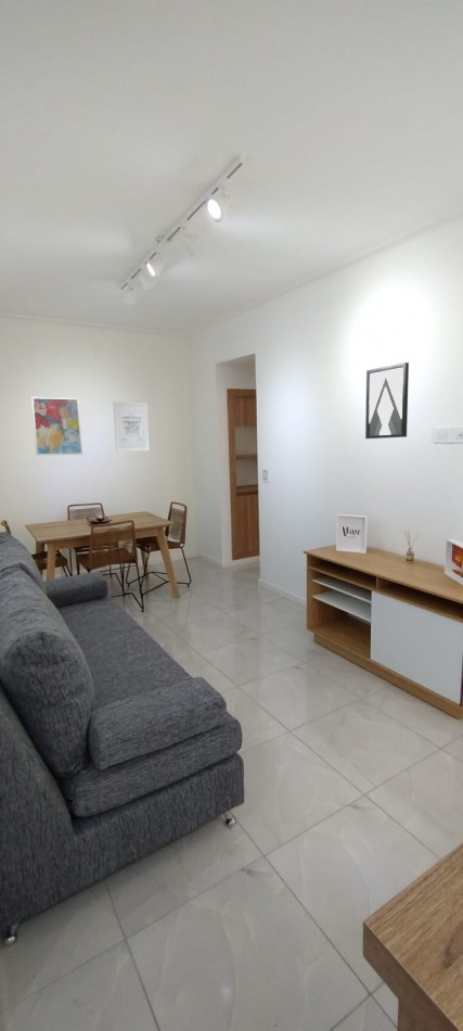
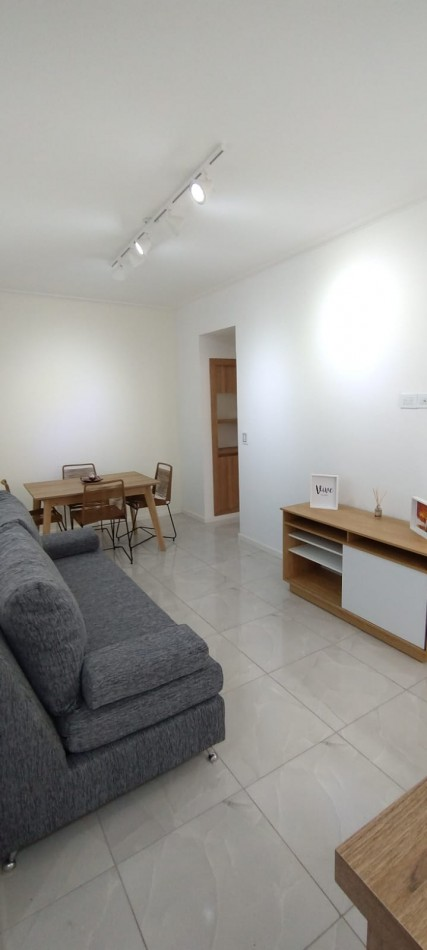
- wall art (131, 427)
- wall art (385, 403)
- wall art (57, 427)
